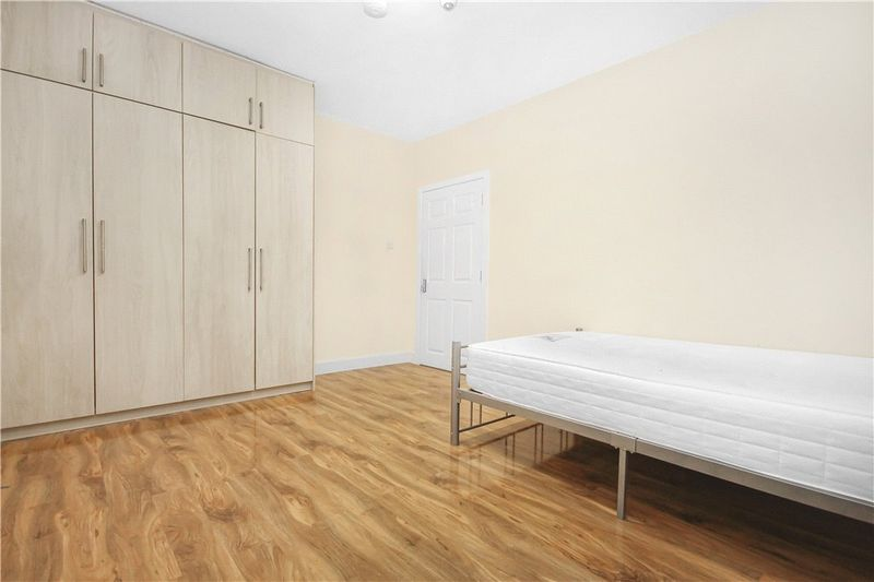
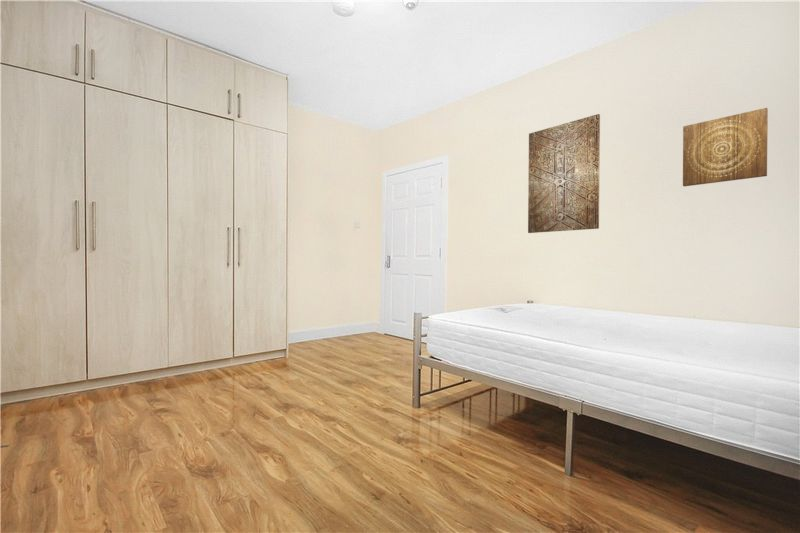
+ wall art (561, 177)
+ wall art (722, 149)
